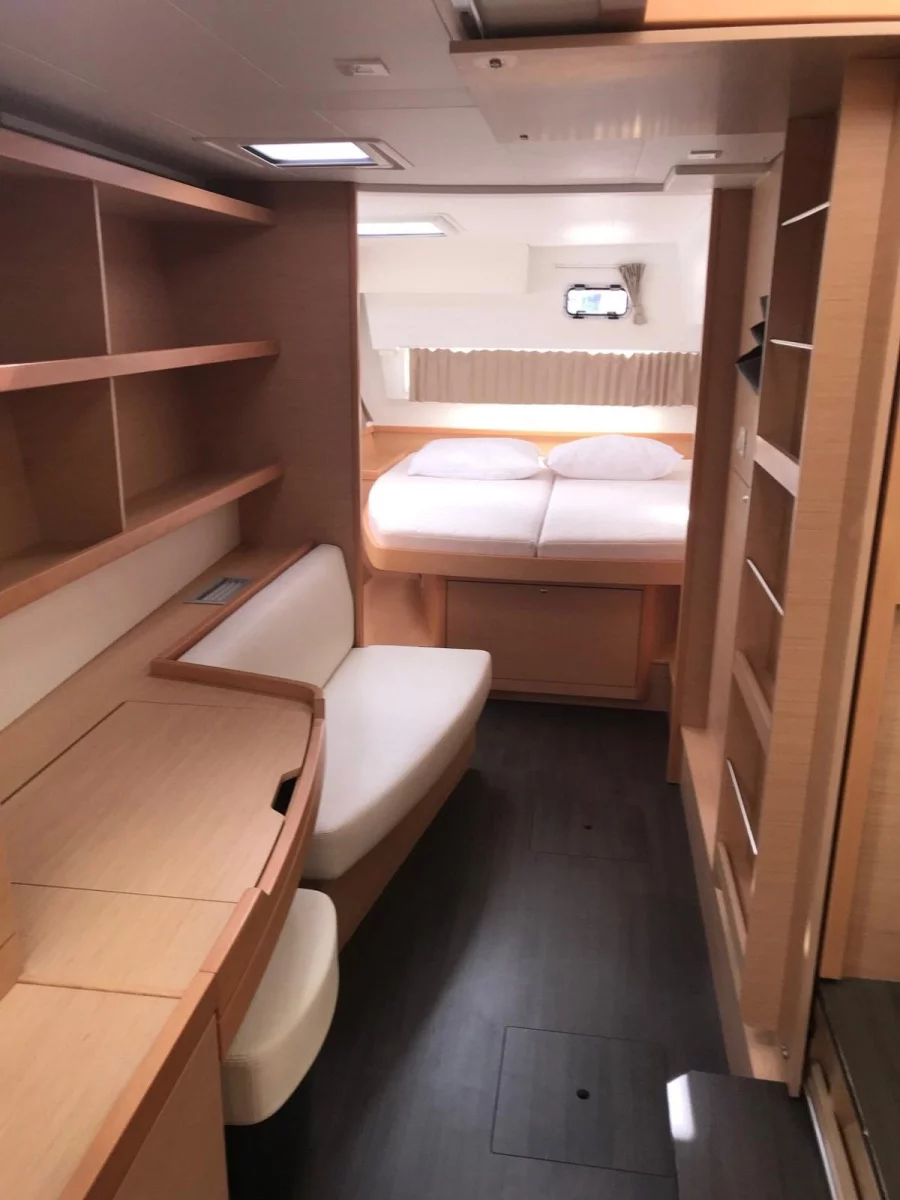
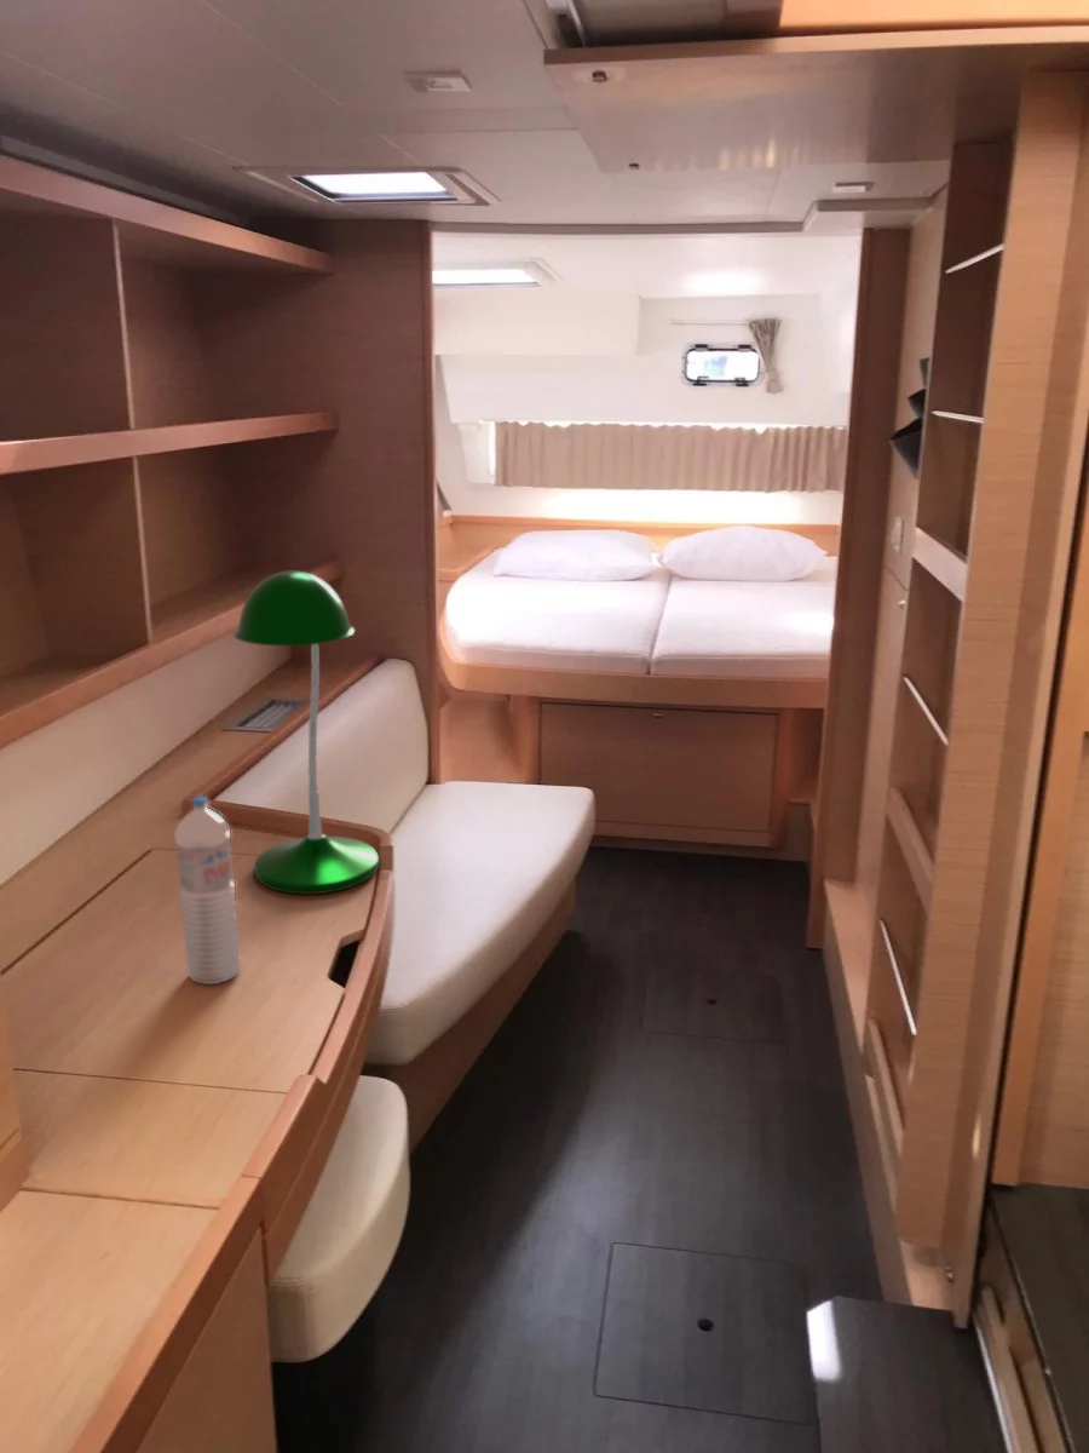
+ desk lamp (309, 726)
+ water bottle (207, 888)
